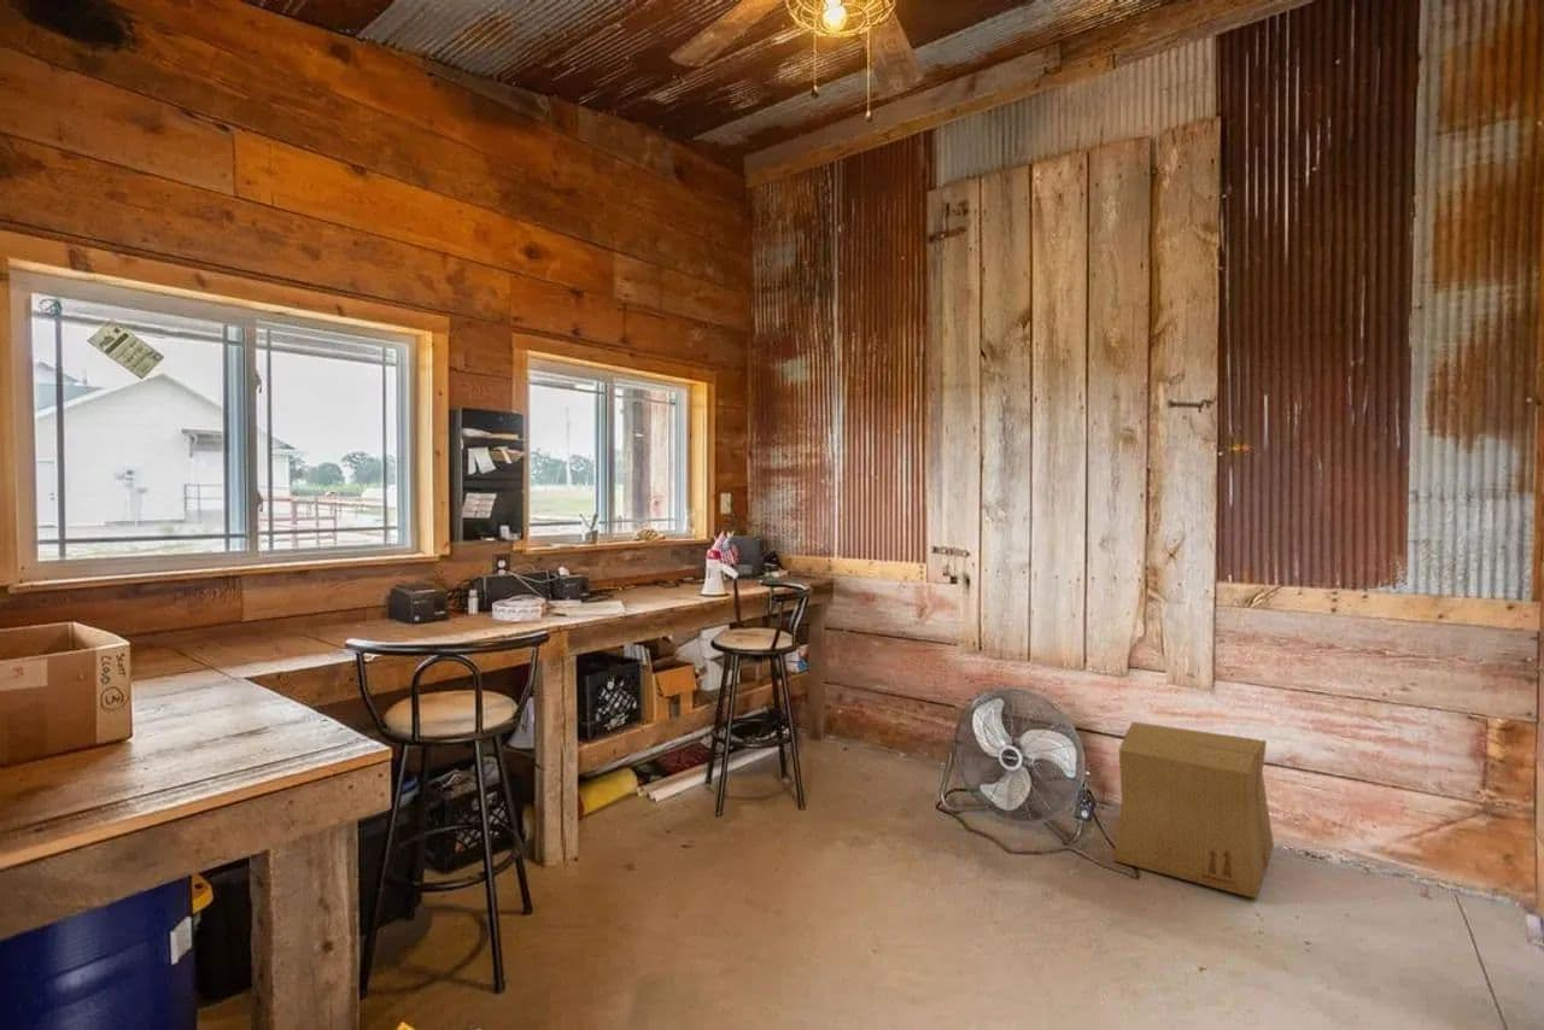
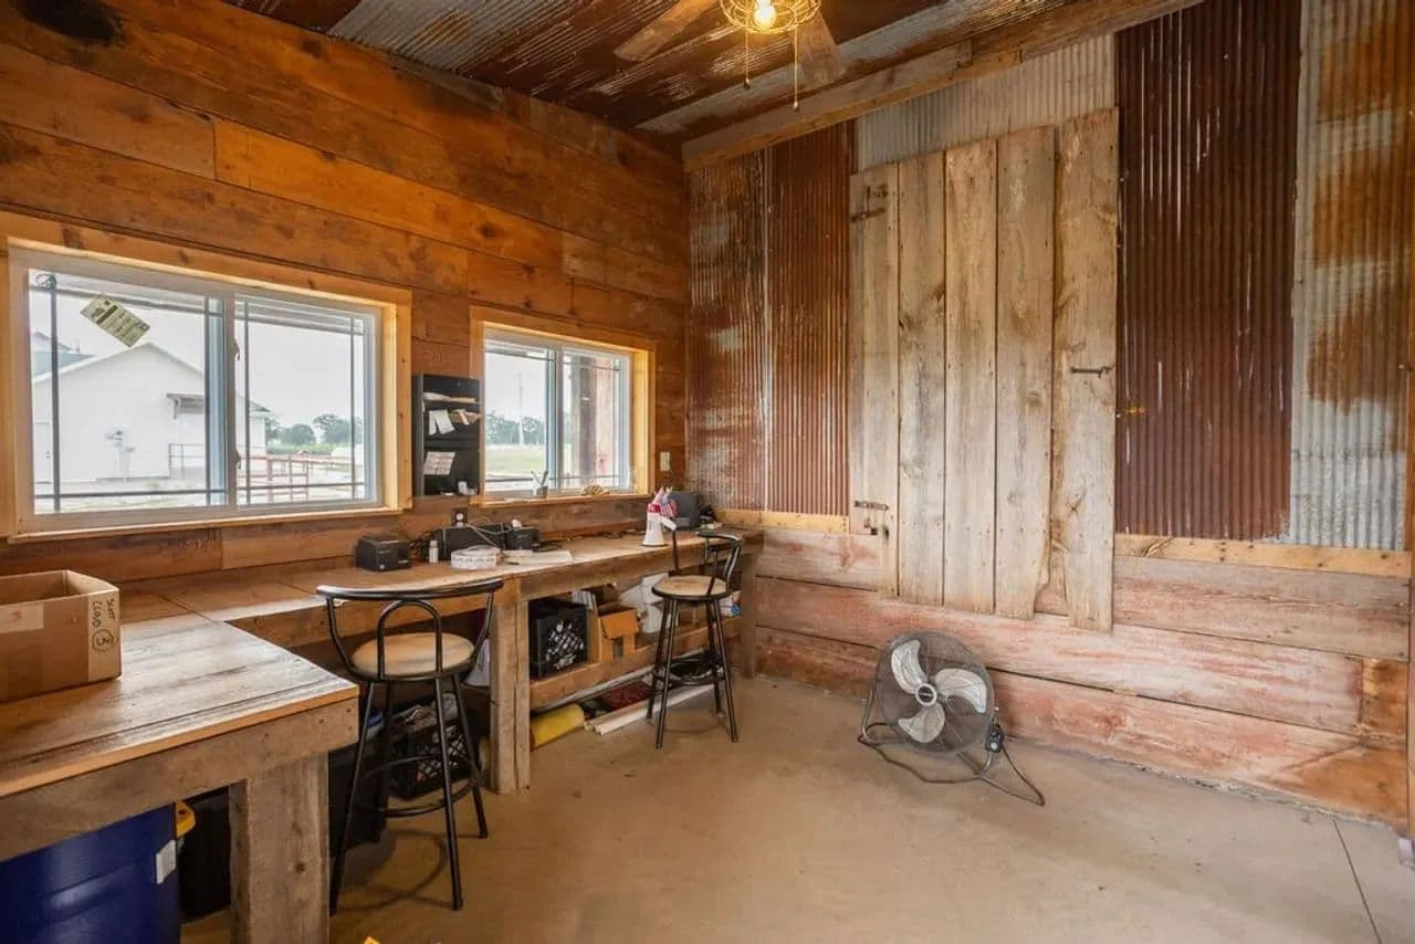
- cardboard box (1188, 796)
